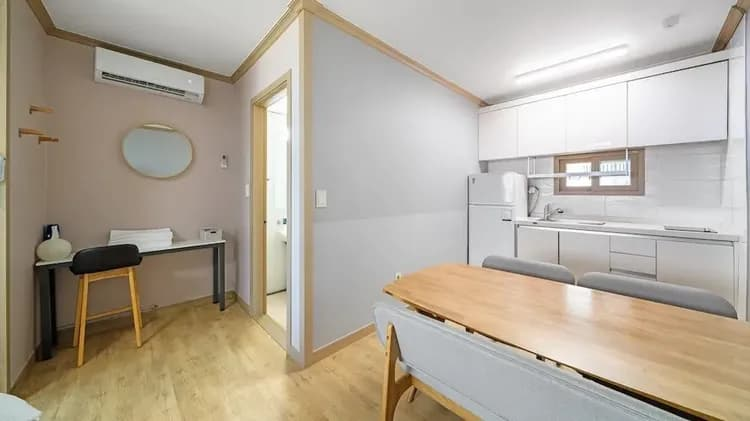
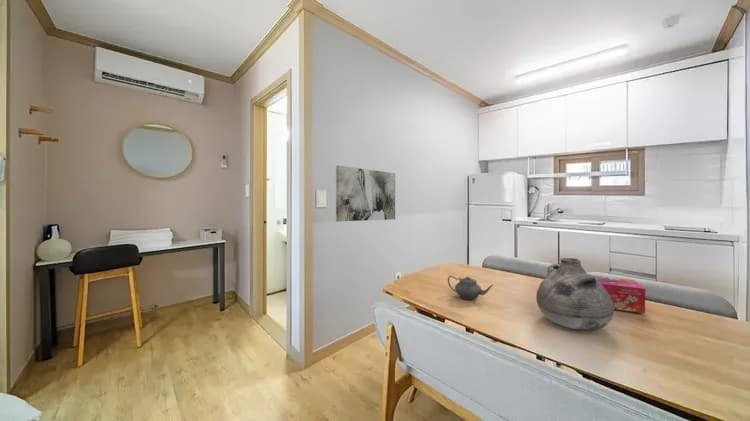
+ wall art (368, 195)
+ teapot (469, 287)
+ tissue box (601, 284)
+ vase (572, 291)
